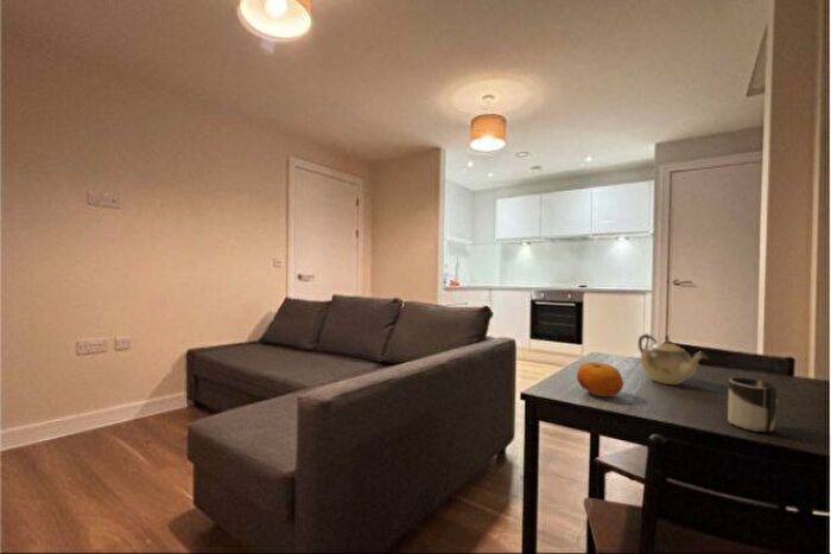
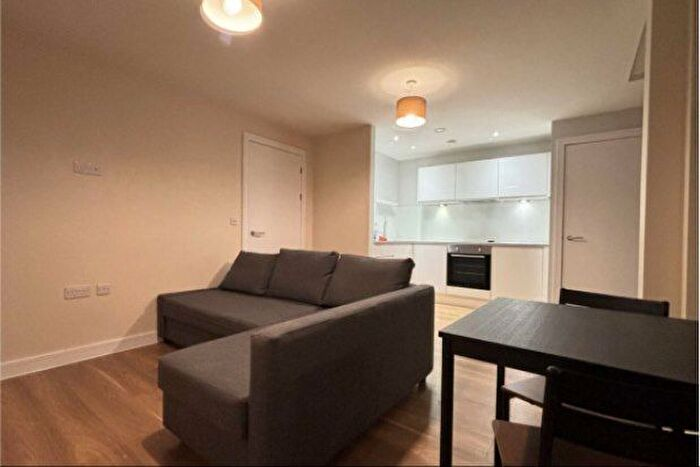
- fruit (598, 378)
- teapot (670, 358)
- cup (756, 403)
